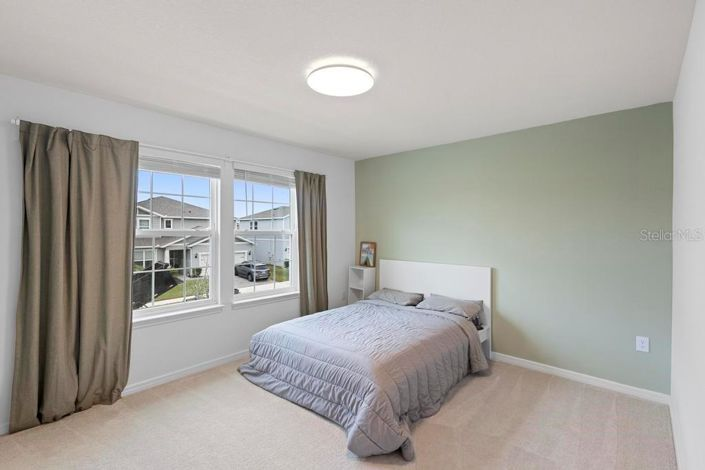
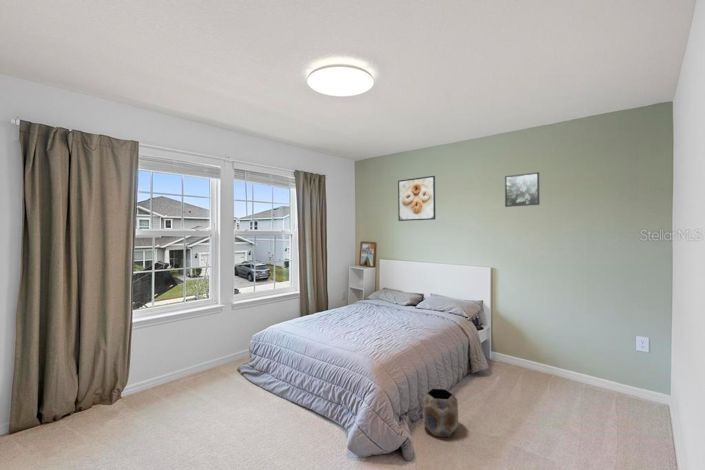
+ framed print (521, 190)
+ planter (440, 411)
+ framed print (416, 199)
